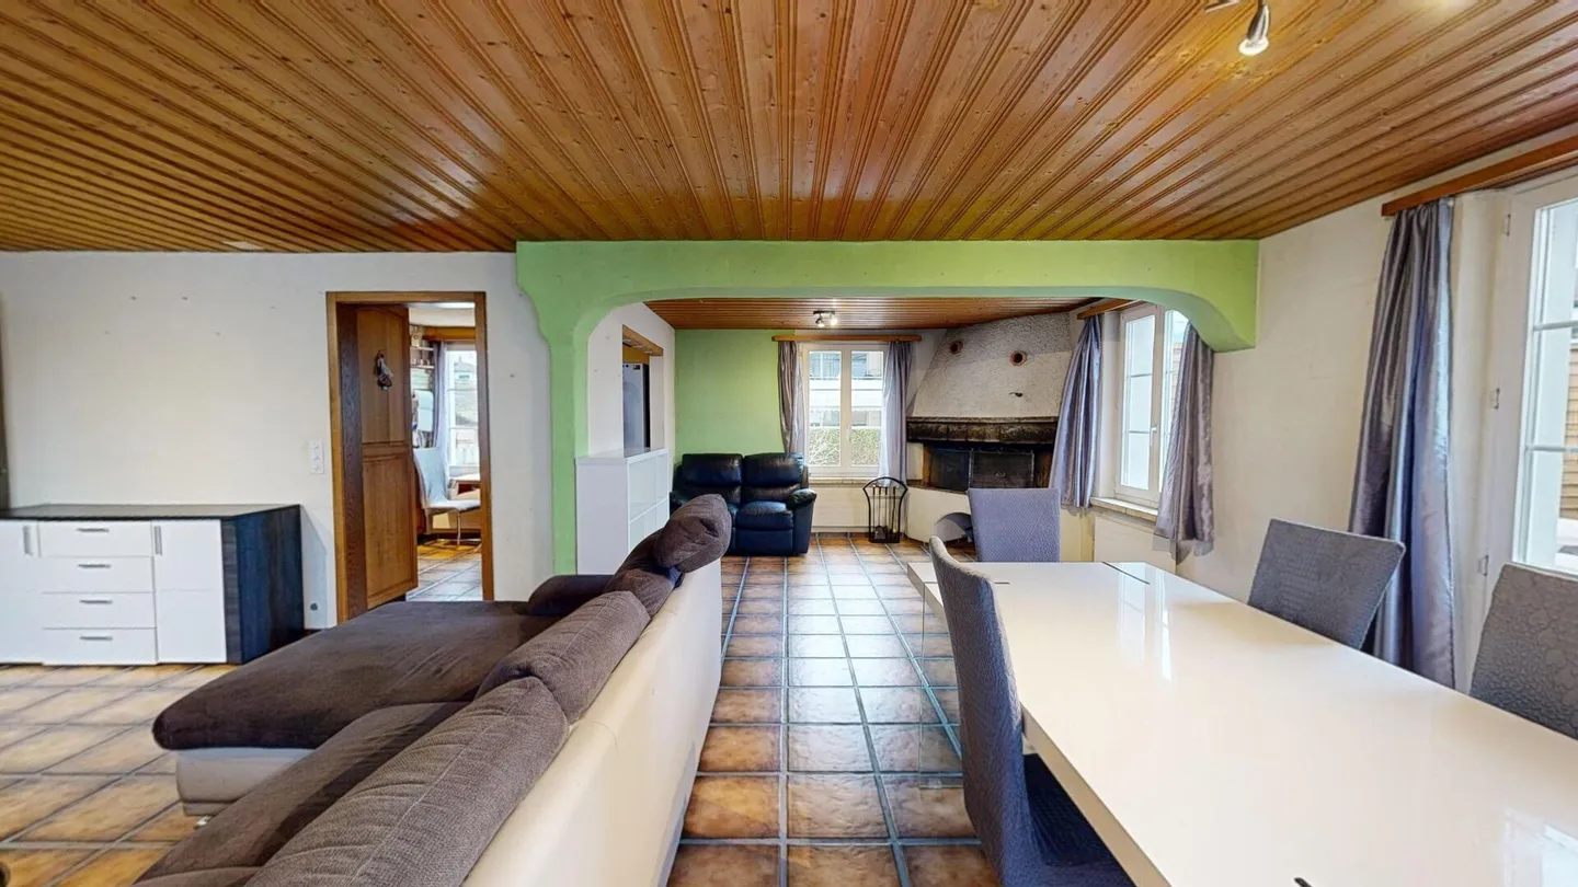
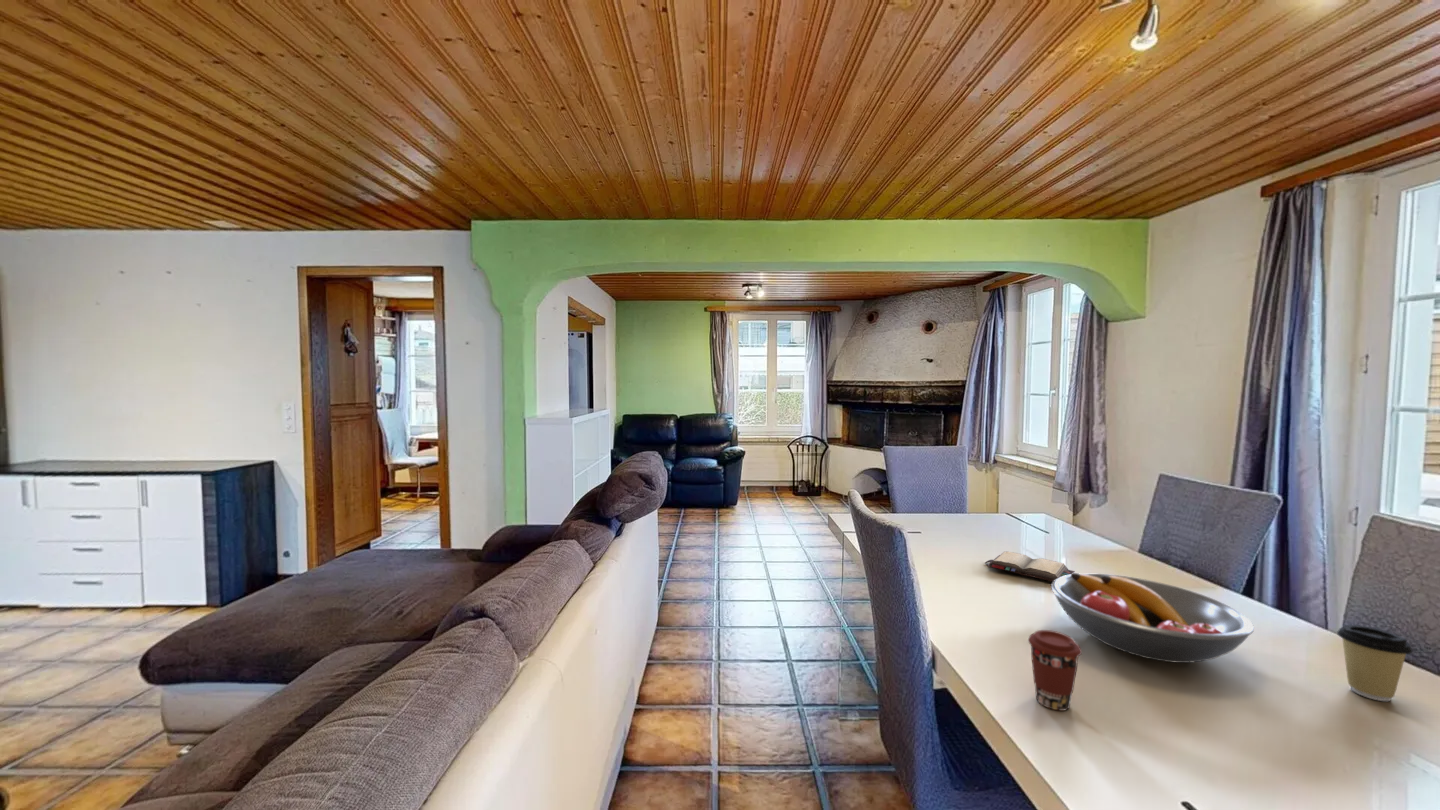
+ coffee cup (1372, 662)
+ coffee cup (1053, 670)
+ hardback book (1028, 566)
+ fruit bowl (1142, 616)
